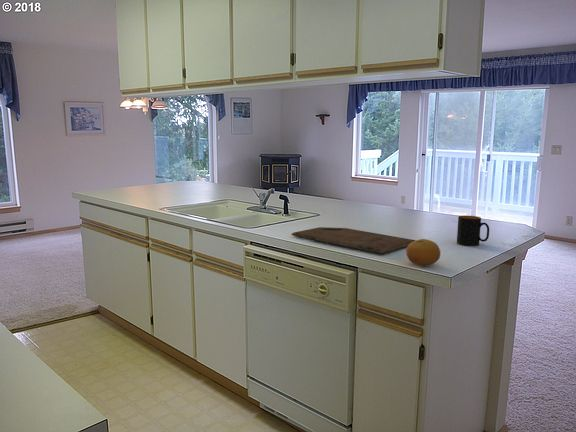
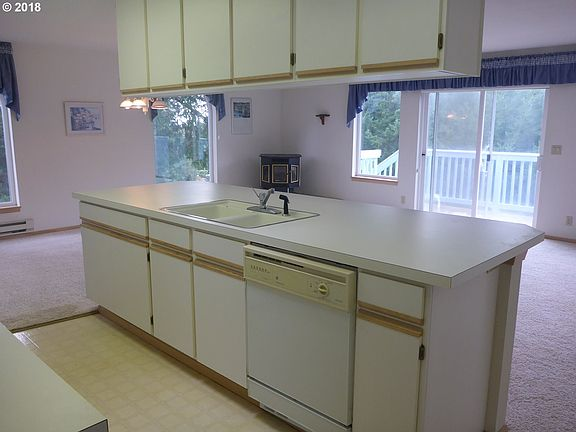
- cutting board (352, 238)
- mug (473, 230)
- fruit (423, 252)
